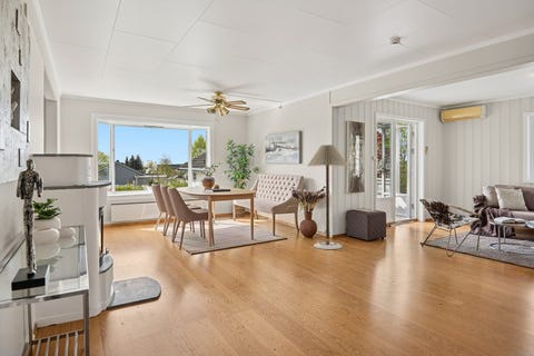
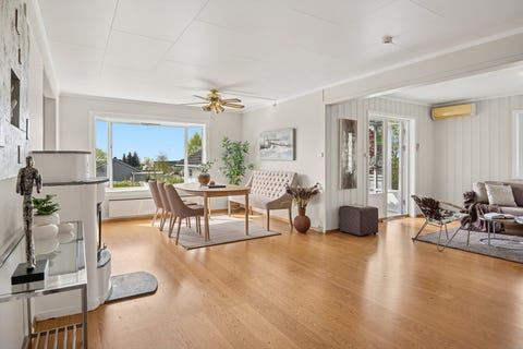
- floor lamp (327, 195)
